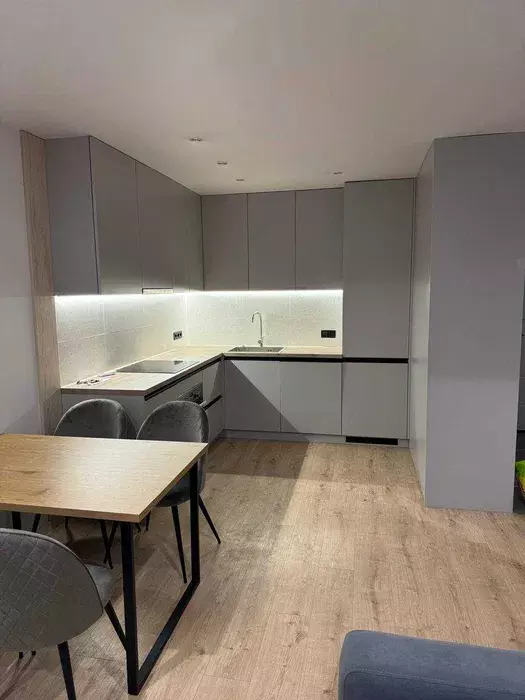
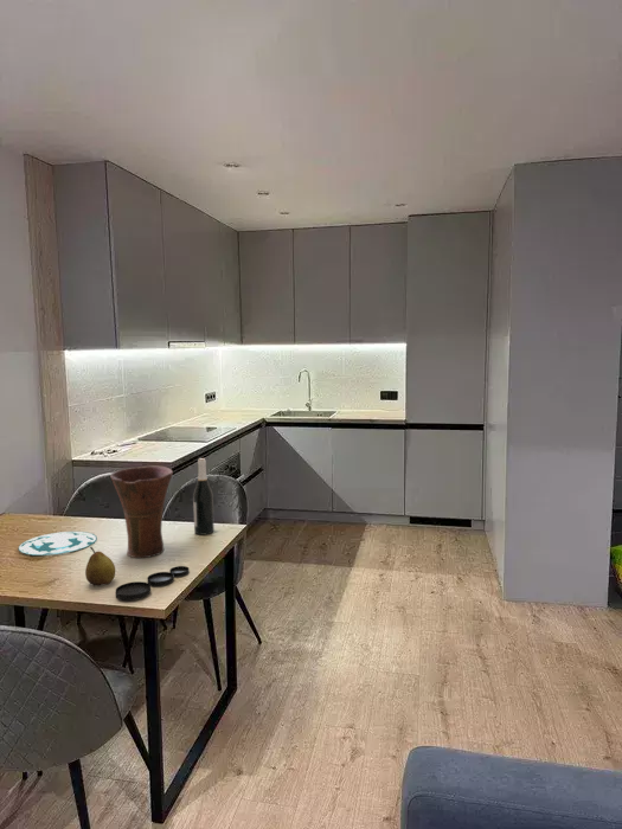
+ fruit (100, 565)
+ plate (155, 581)
+ plate (58, 539)
+ wine bottle (203, 495)
+ vase (143, 512)
